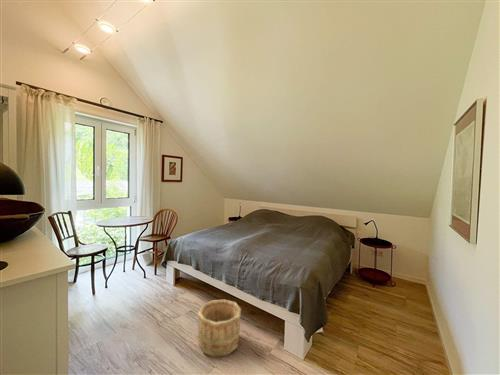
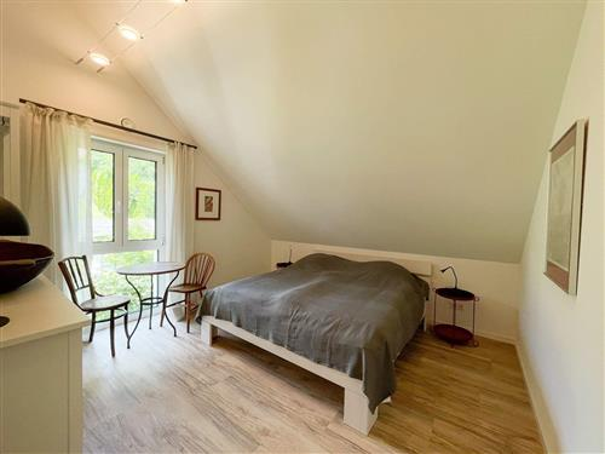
- wooden bucket (219, 326)
